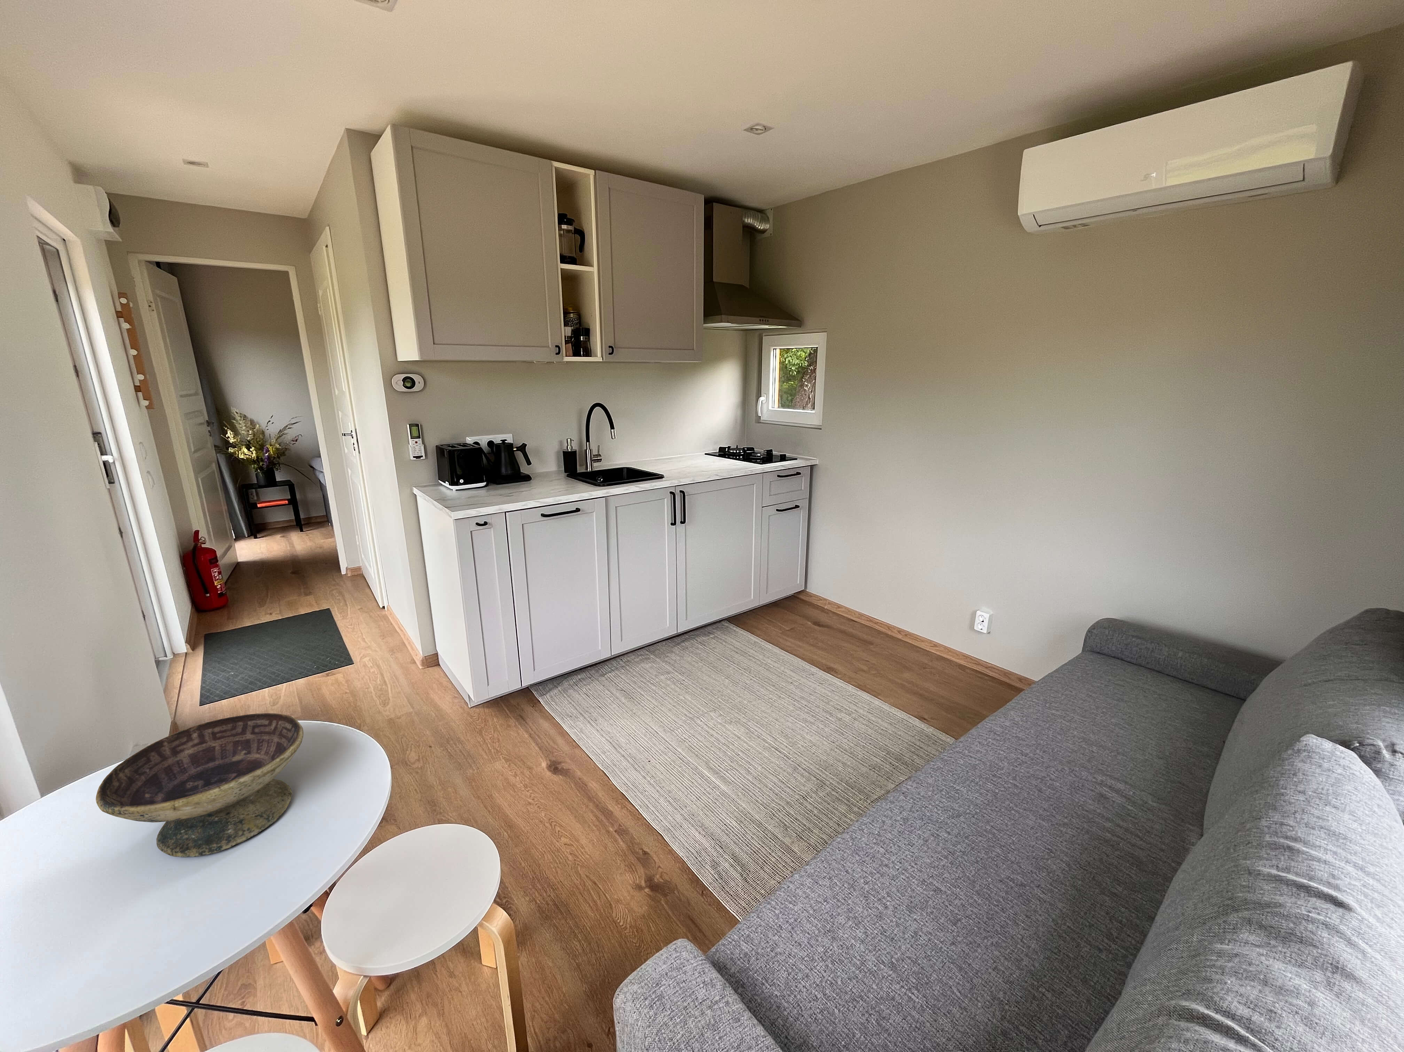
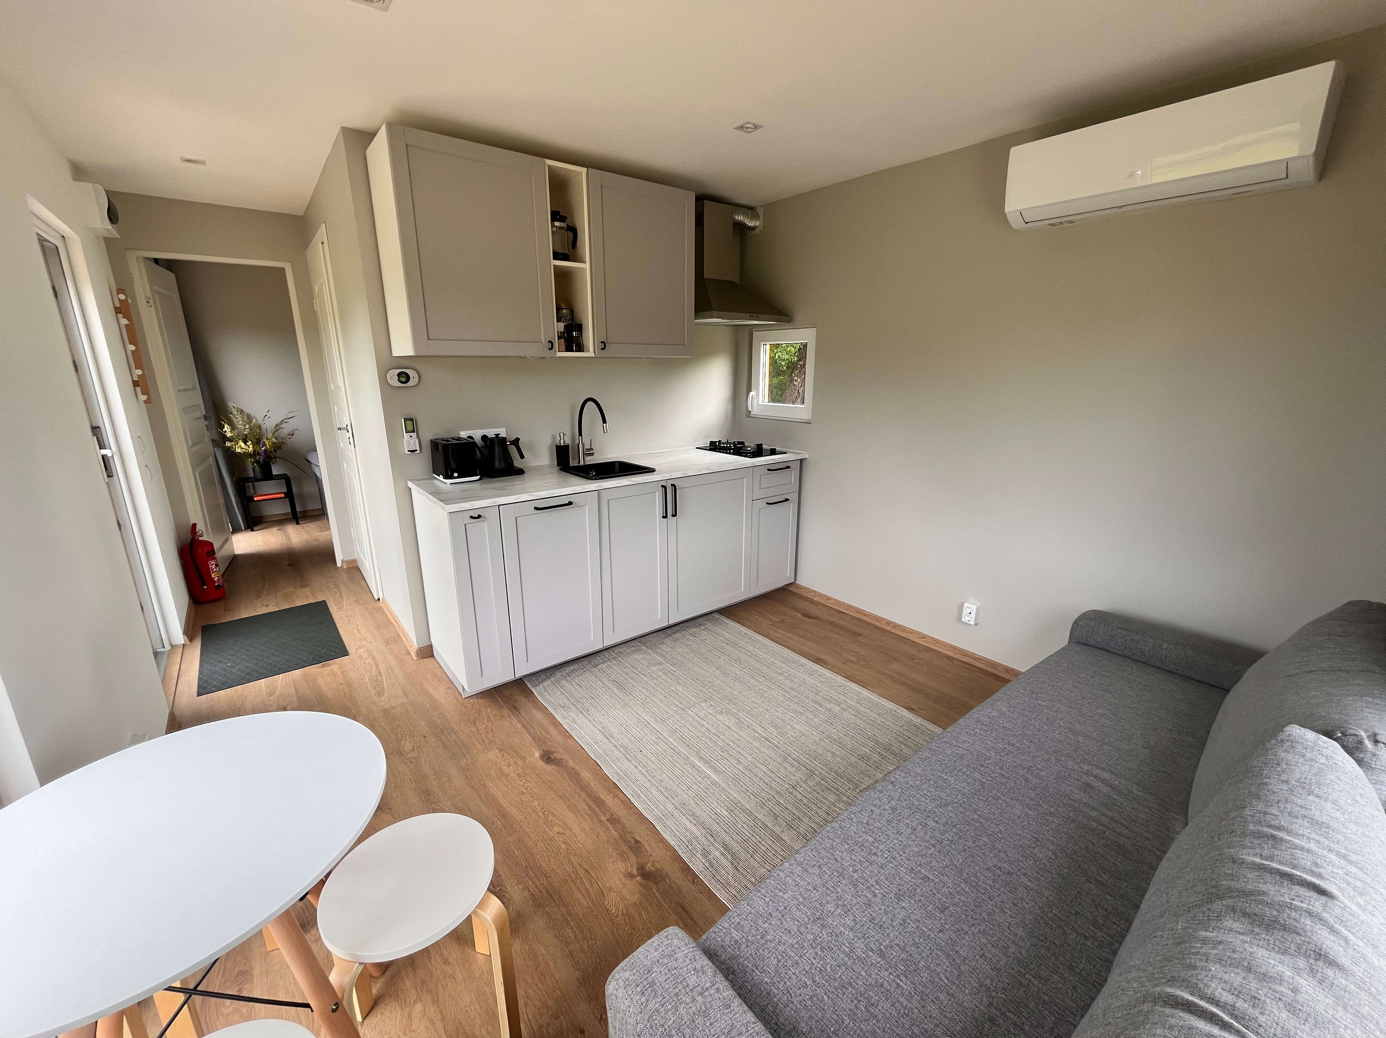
- decorative bowl (214, 783)
